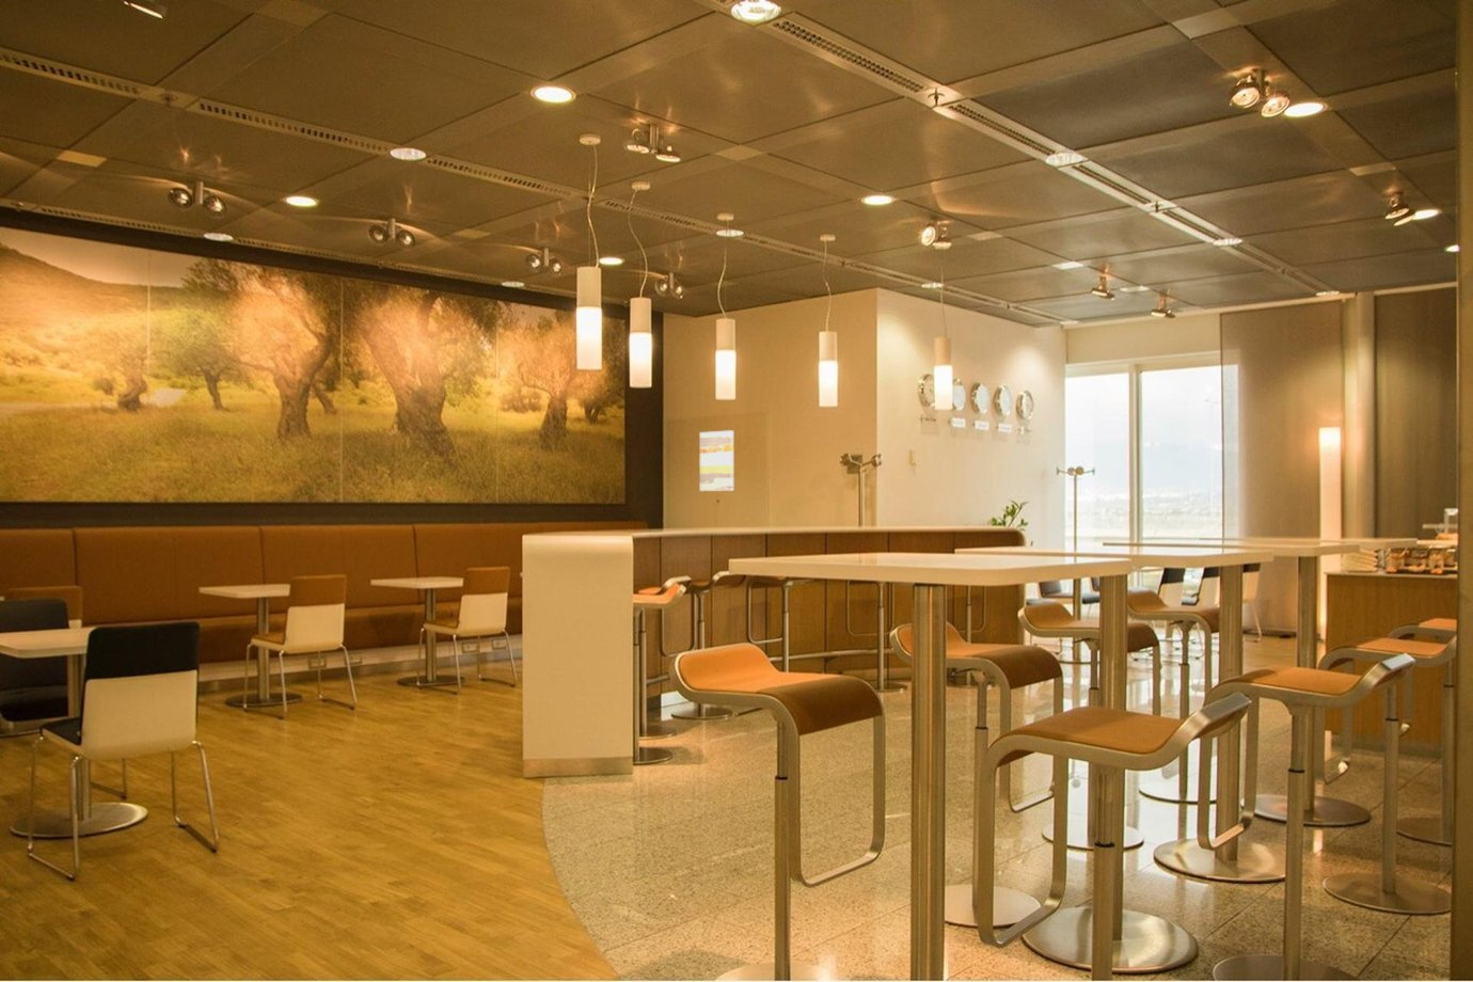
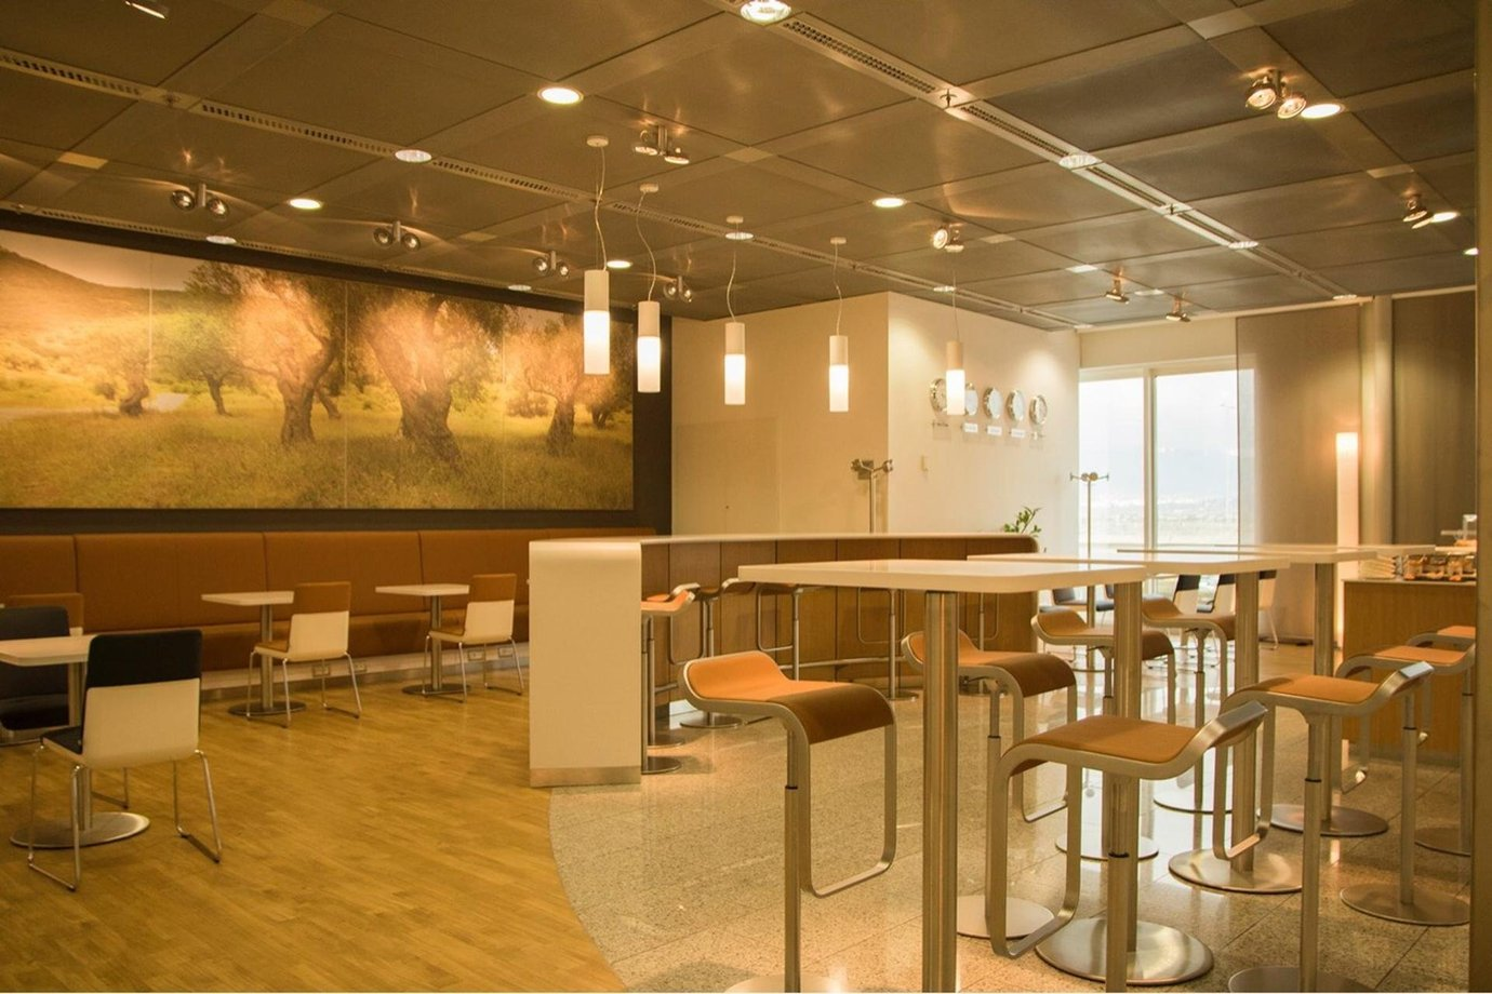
- wall art (716, 461)
